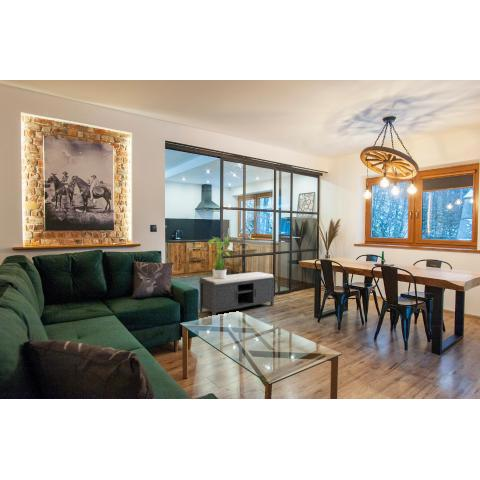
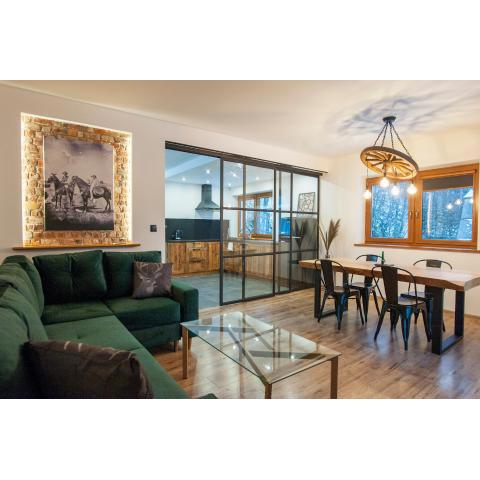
- bench (238, 292)
- potted plant (218, 257)
